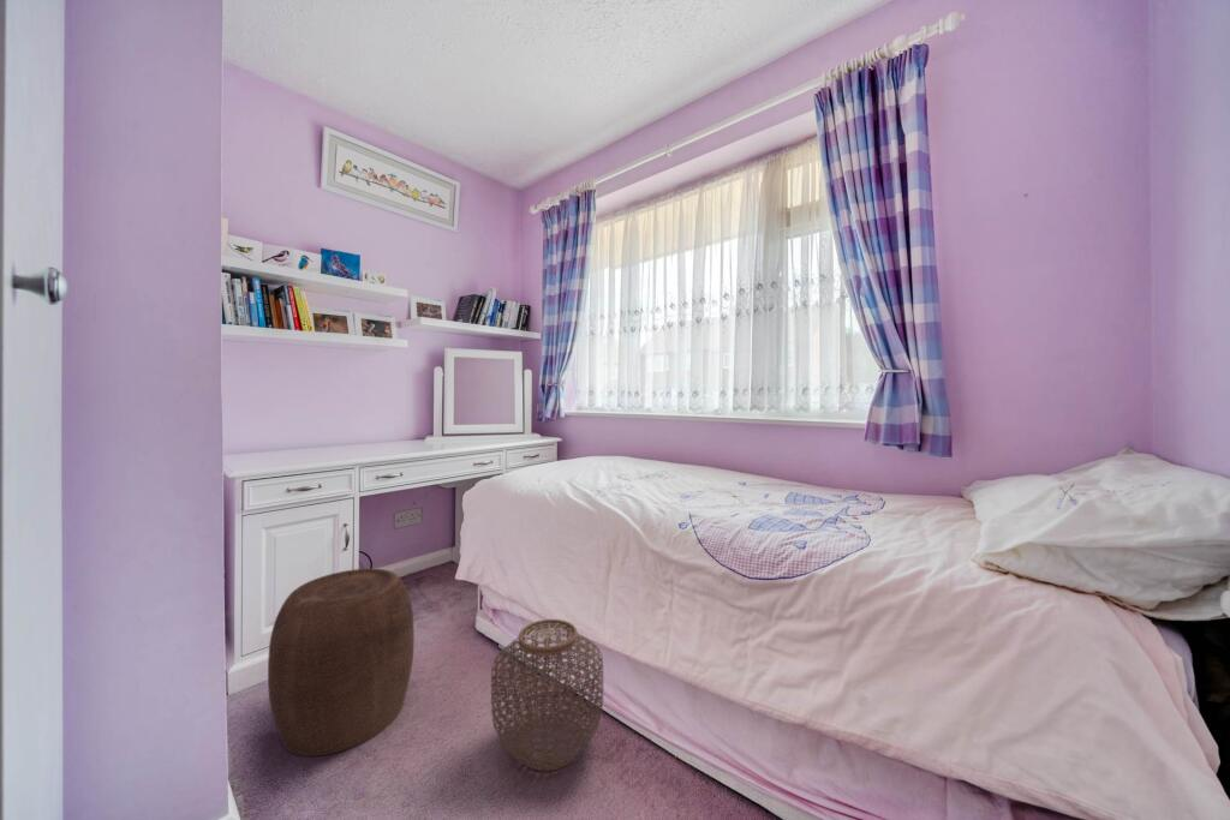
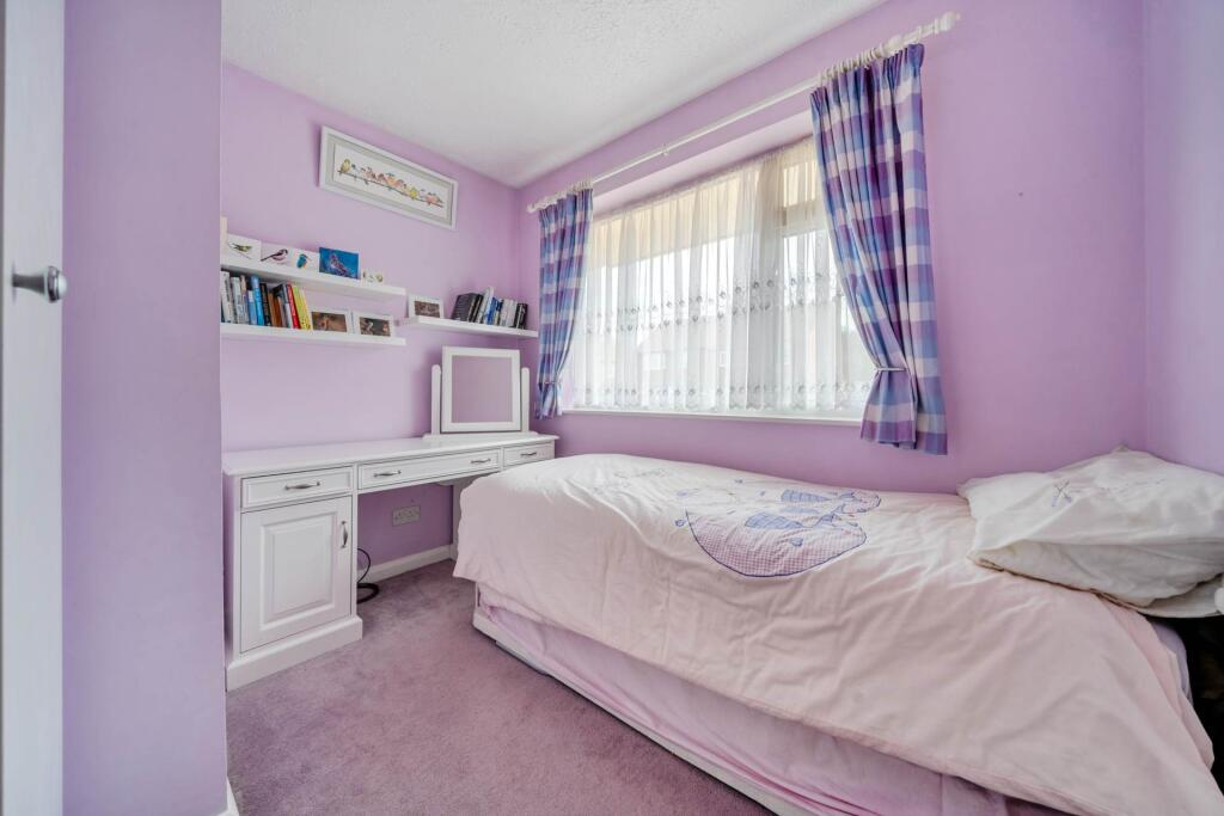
- woven basket (548, 688)
- stool (346, 648)
